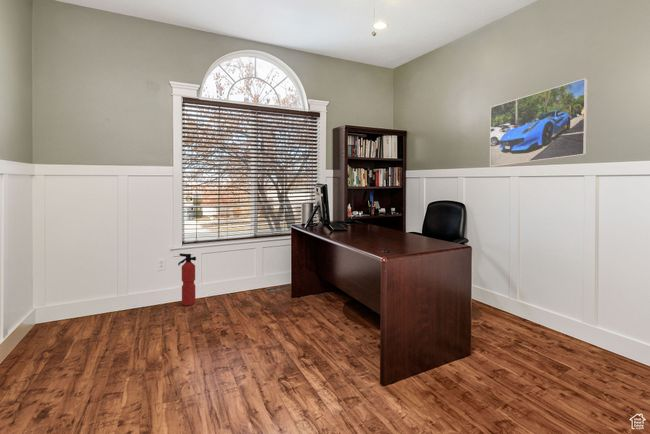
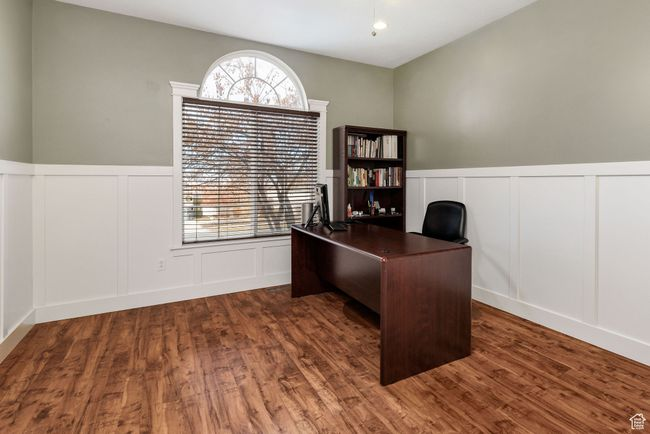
- fire extinguisher (187, 278)
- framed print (532, 128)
